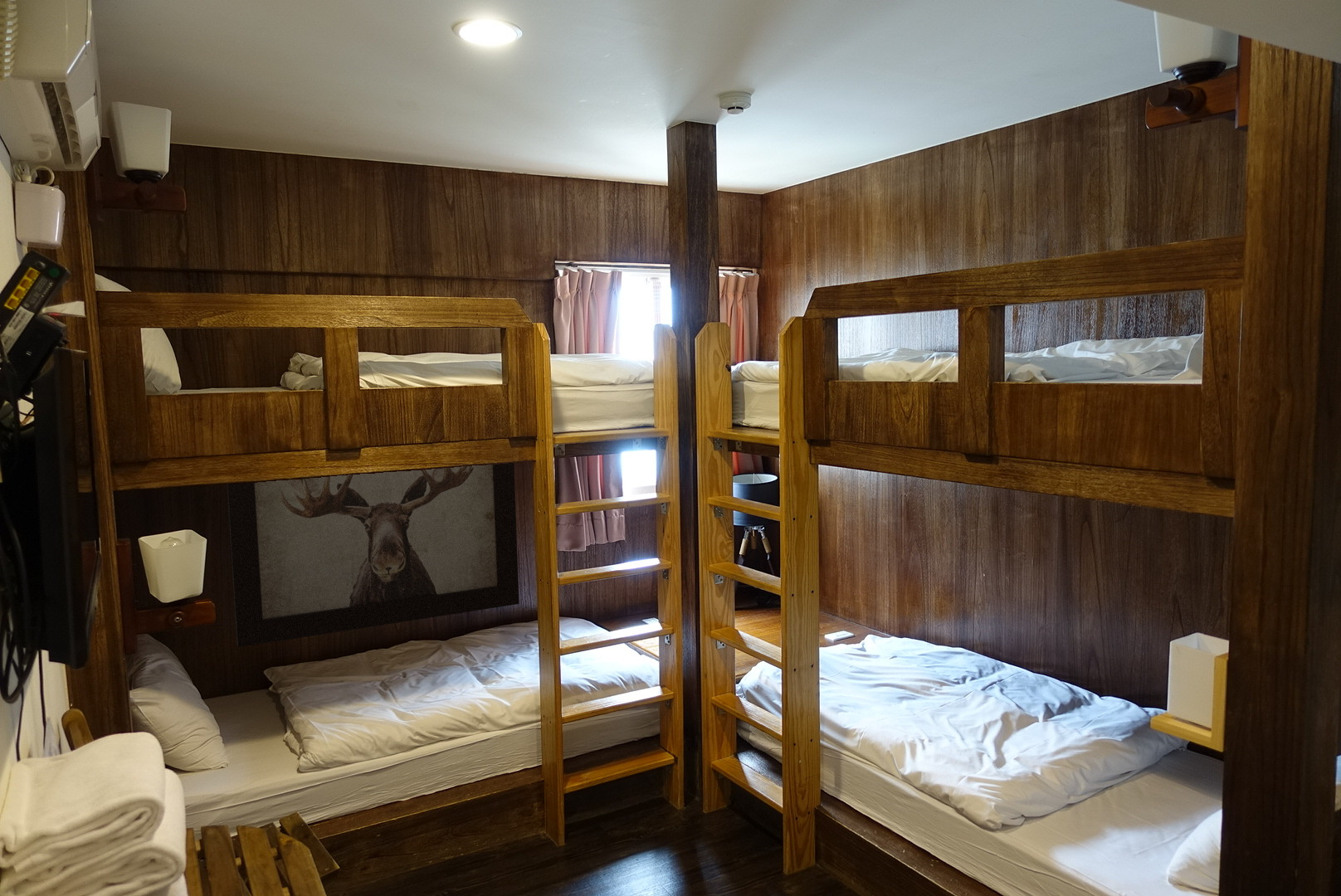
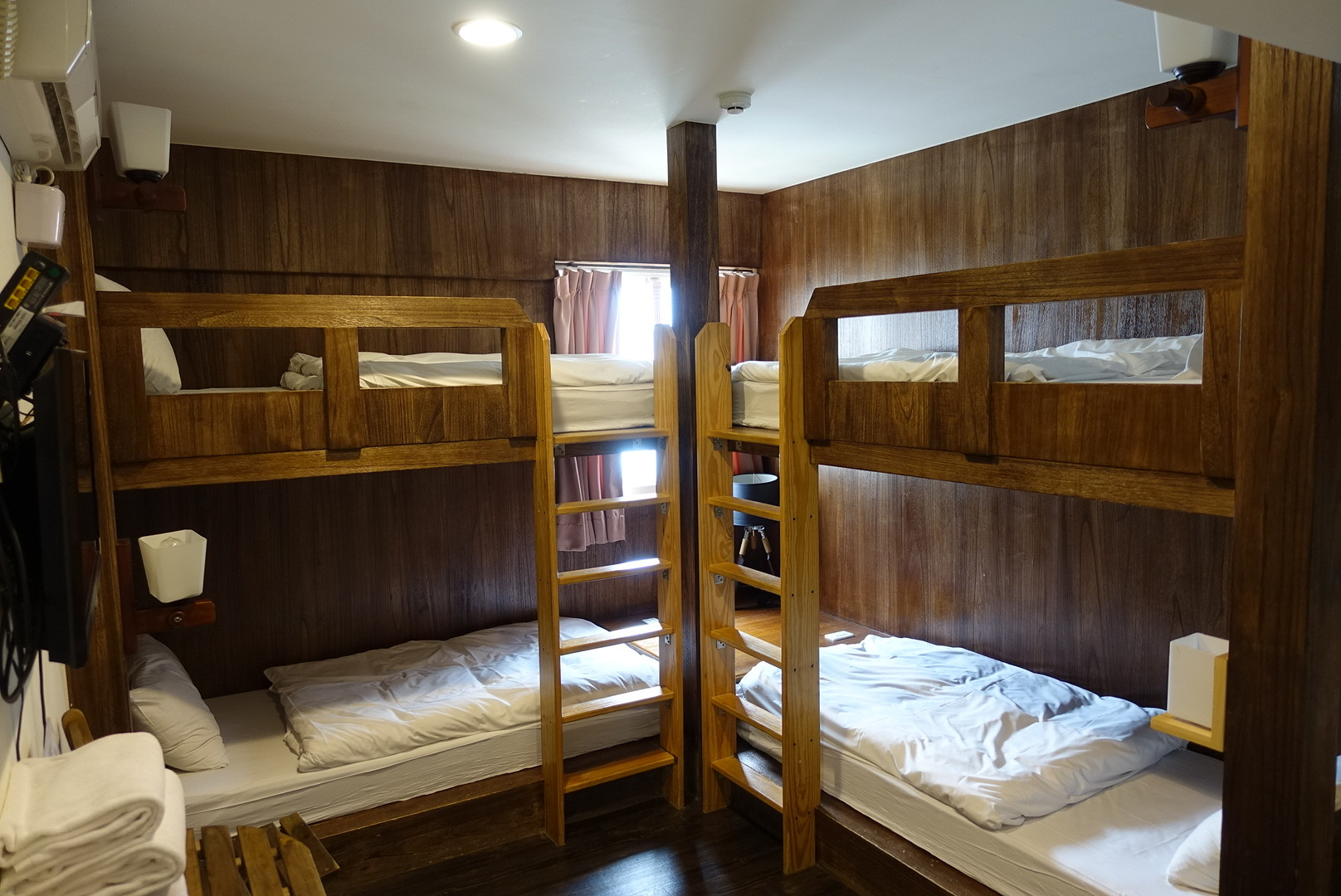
- wall art (383, 515)
